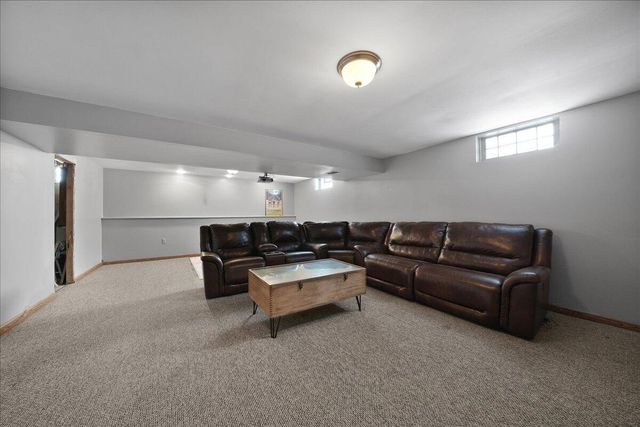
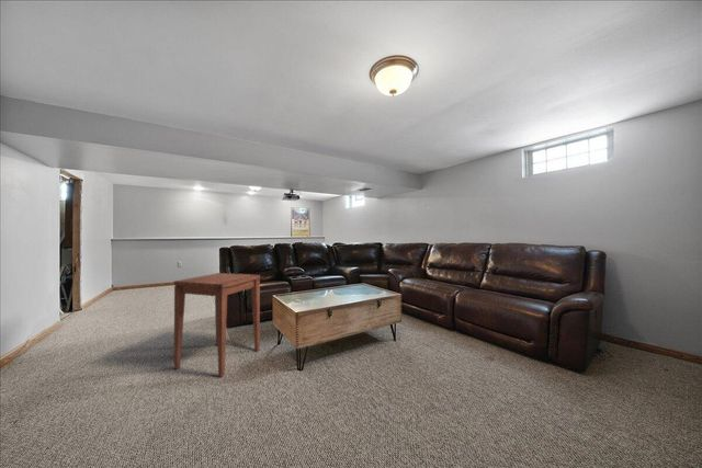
+ side table (219, 318)
